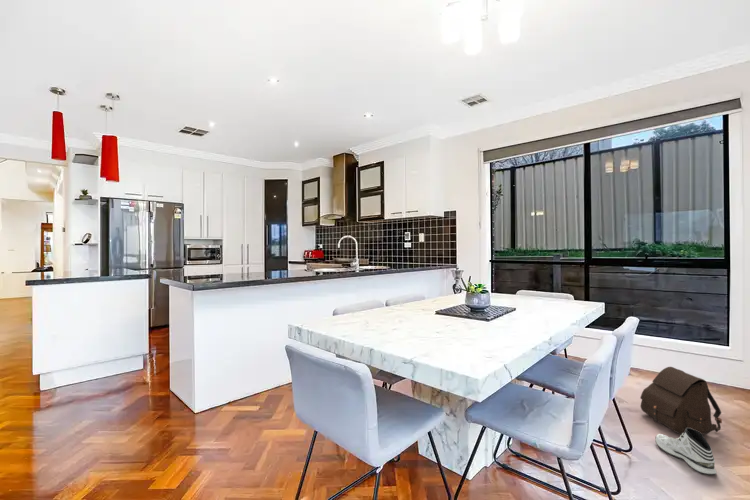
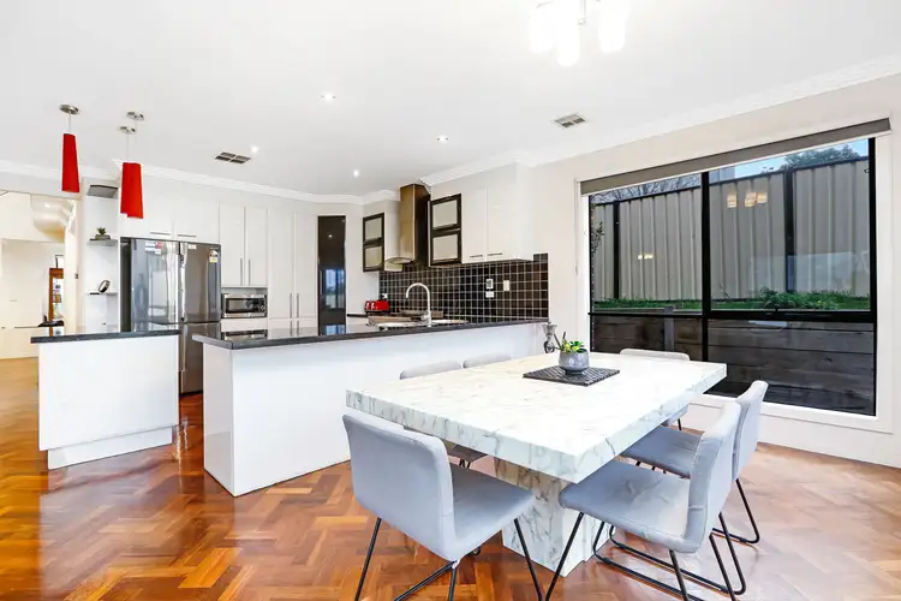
- satchel (681, 398)
- sneaker (684, 441)
